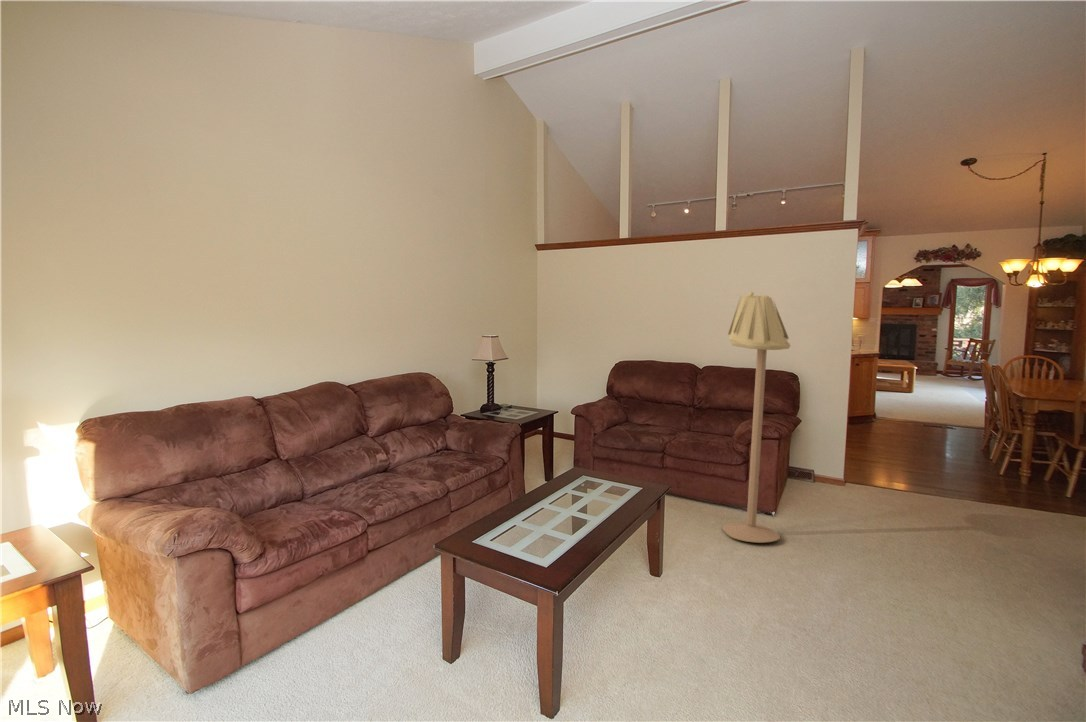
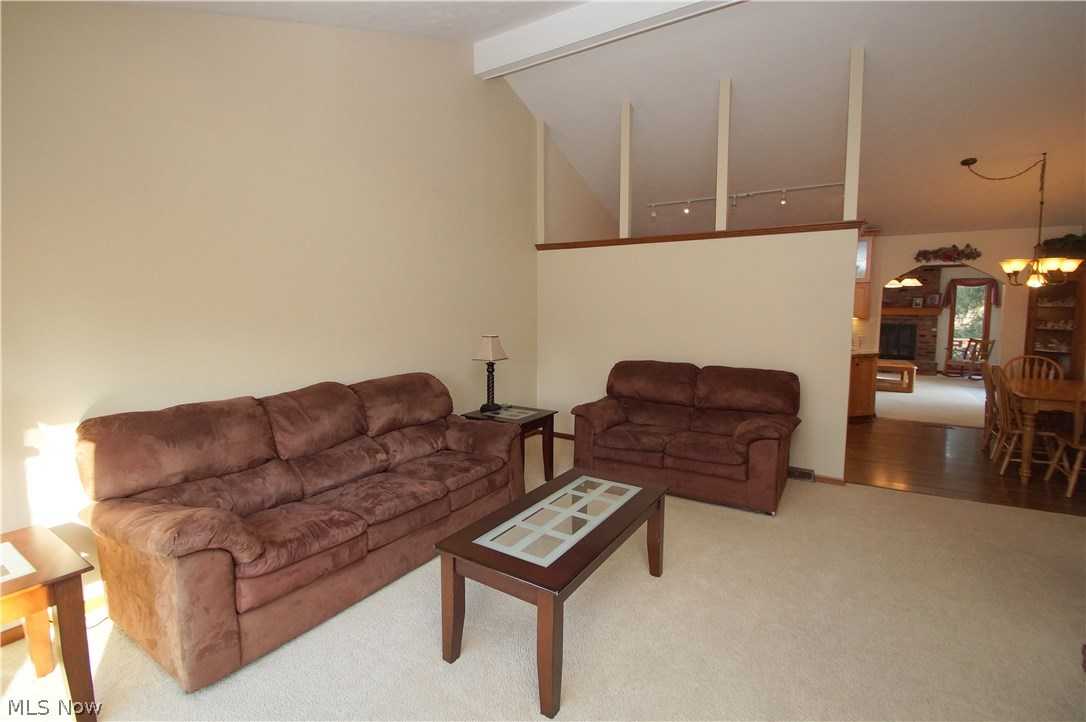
- floor lamp (756, 412)
